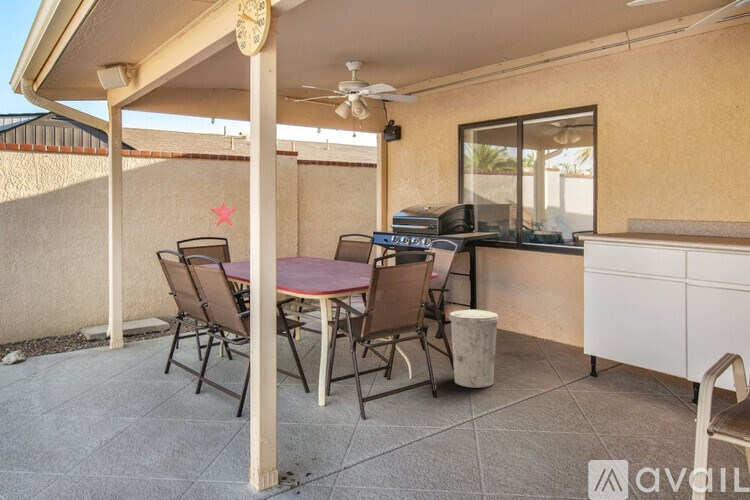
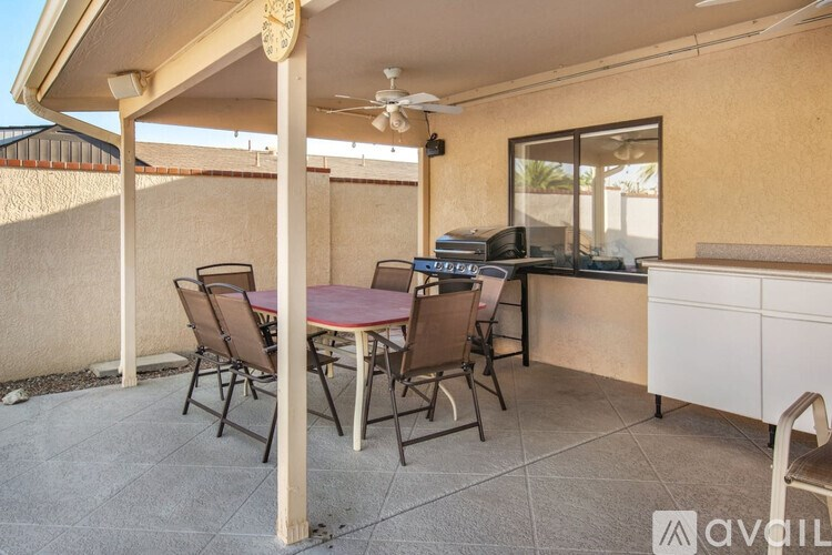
- trash can (473, 346)
- decorative star (223, 214)
